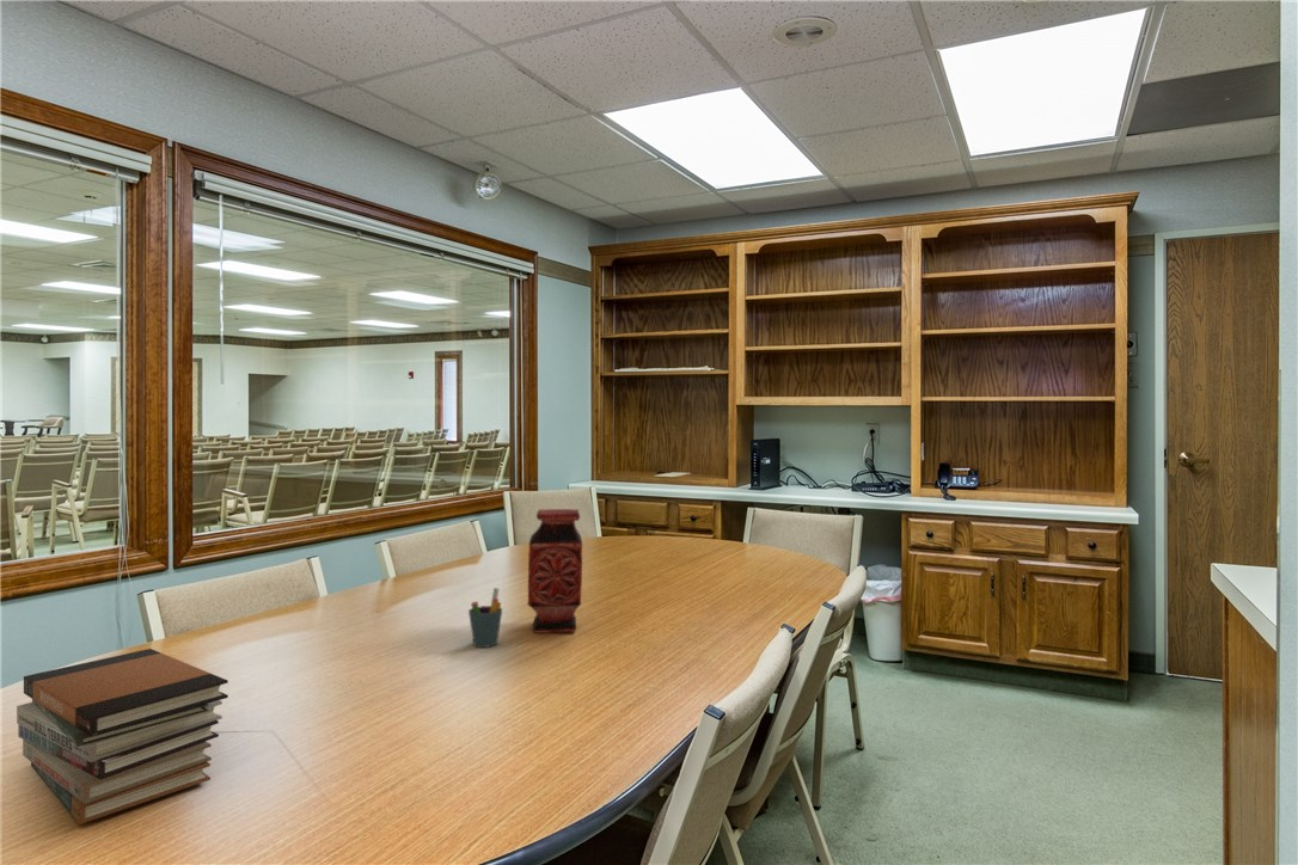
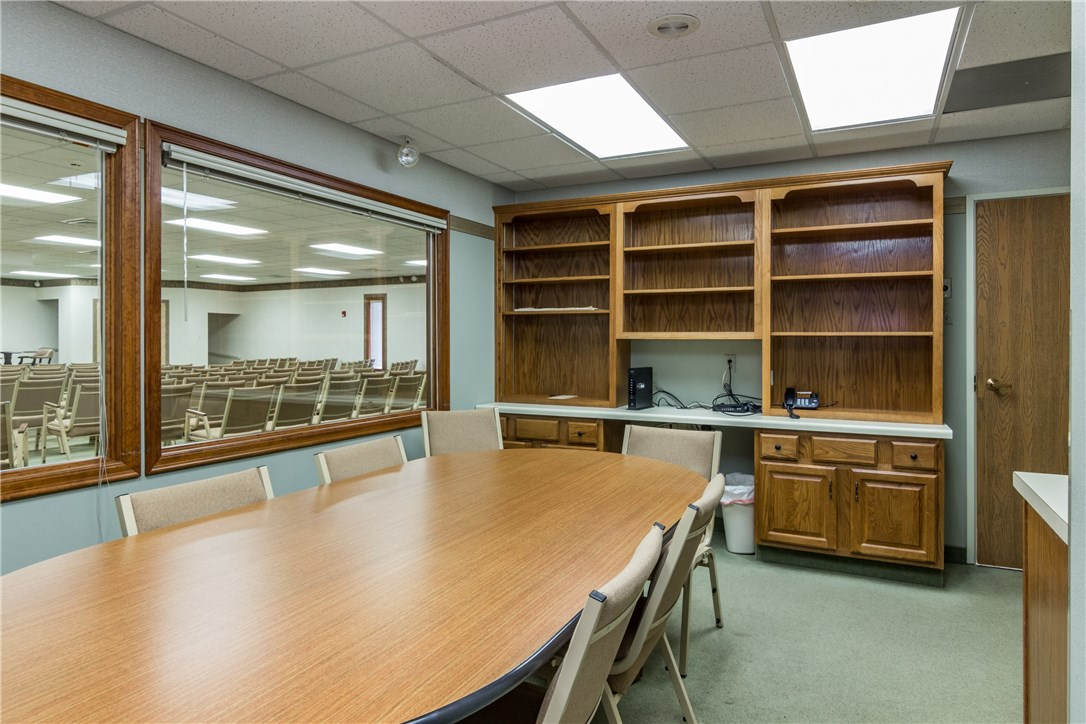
- vase (555, 569)
- pen holder (485, 618)
- book stack (121, 724)
